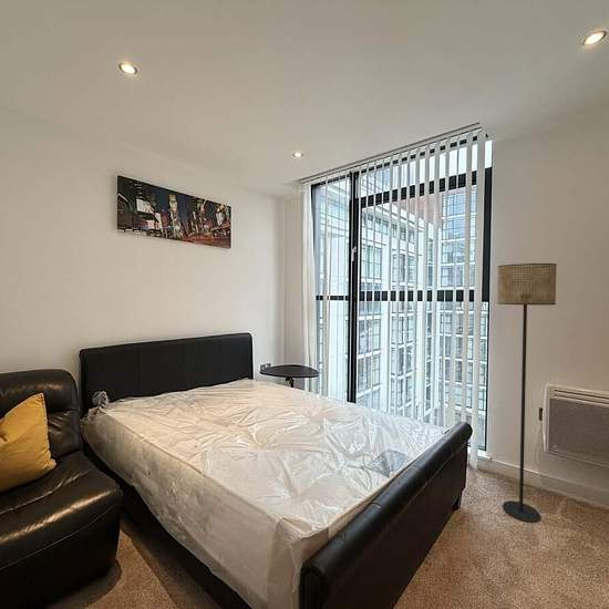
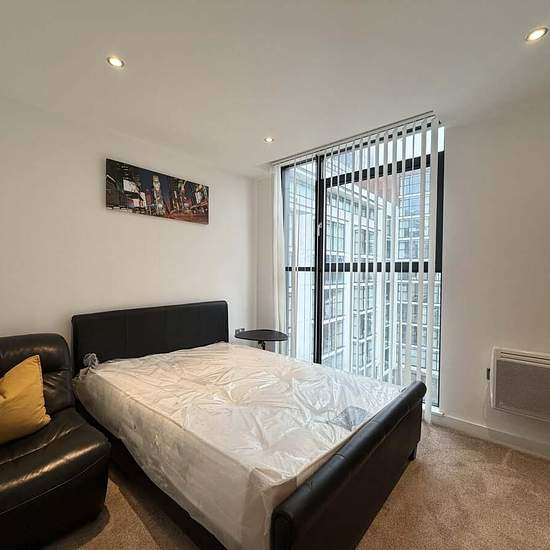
- floor lamp (523, 390)
